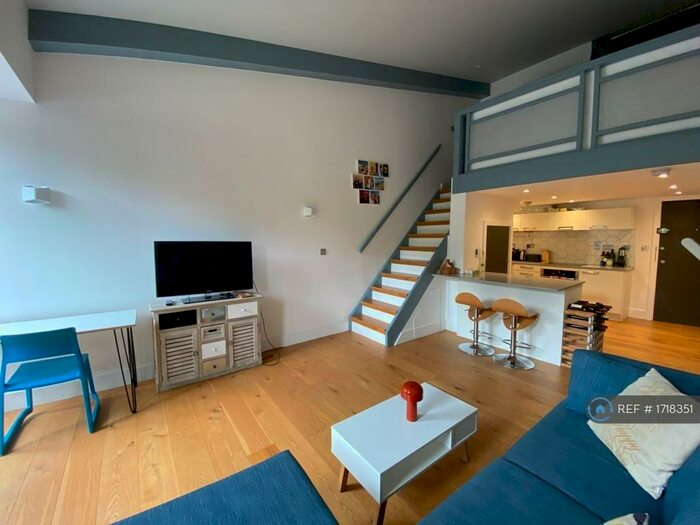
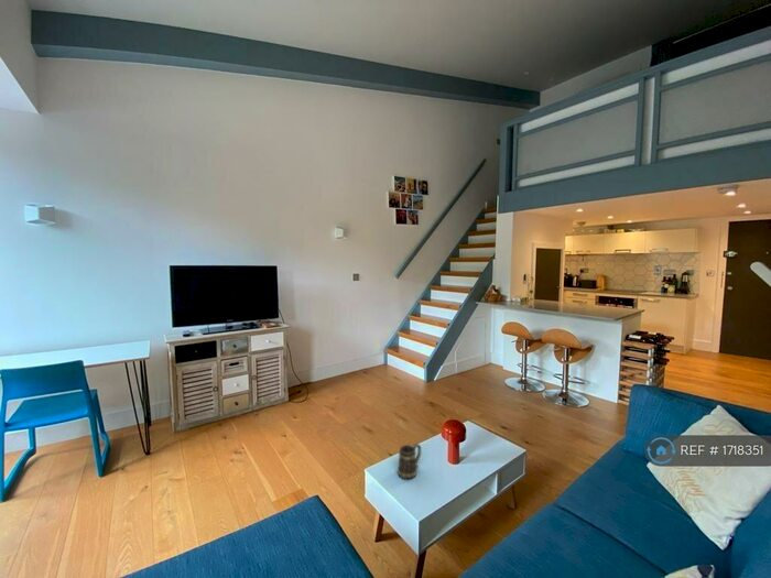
+ mug (410, 459)
